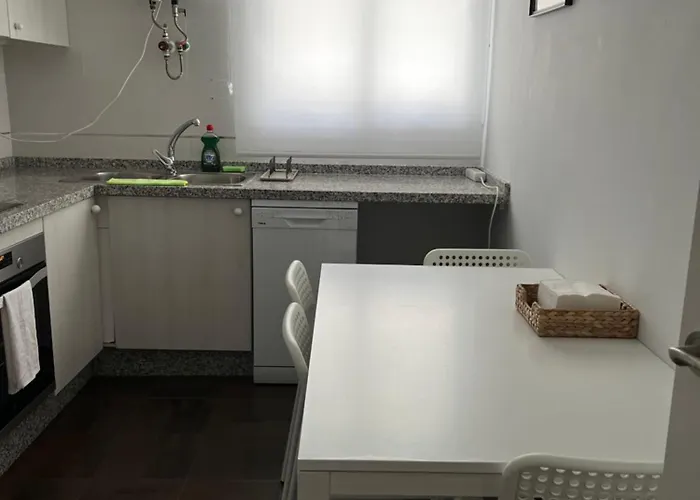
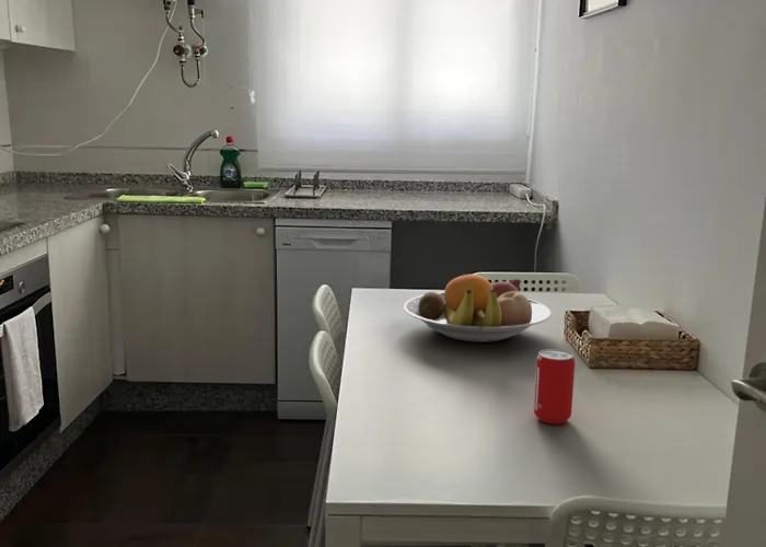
+ beverage can (554, 386)
+ fruit bowl (476, 302)
